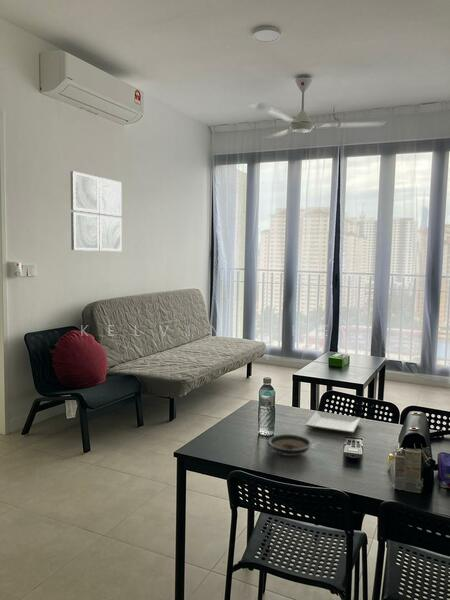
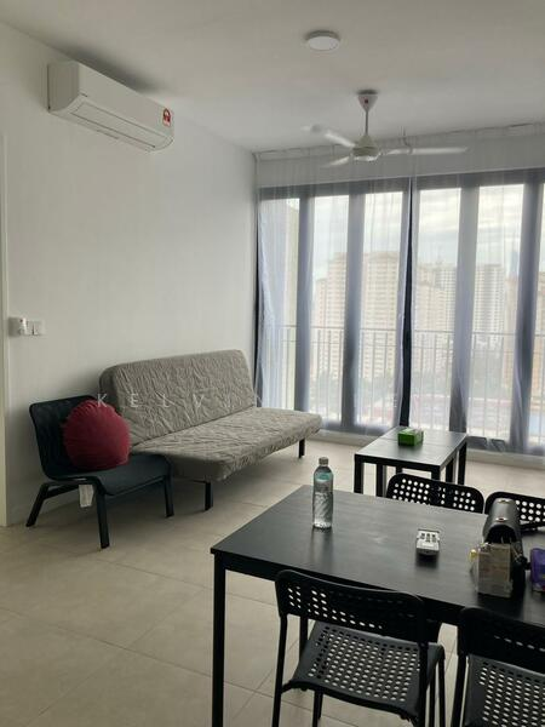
- saucer (289, 446)
- plate (333, 423)
- wall art (97, 215)
